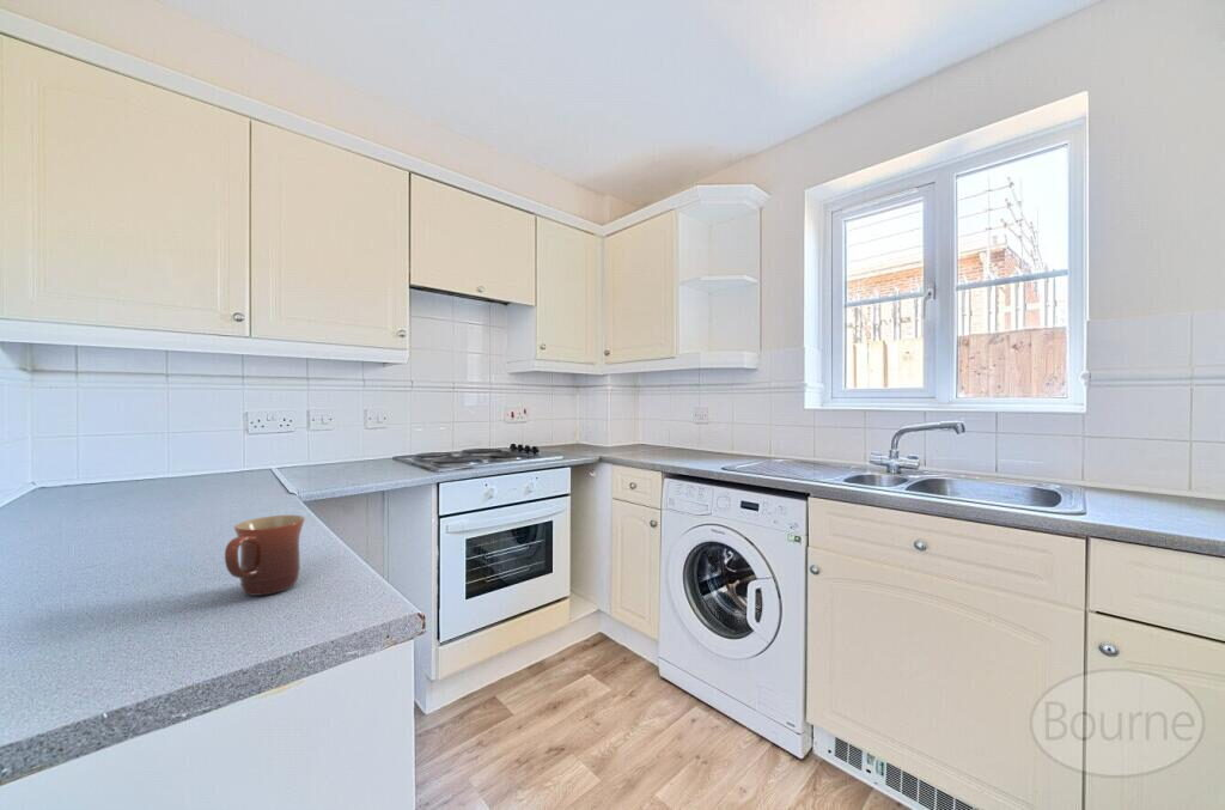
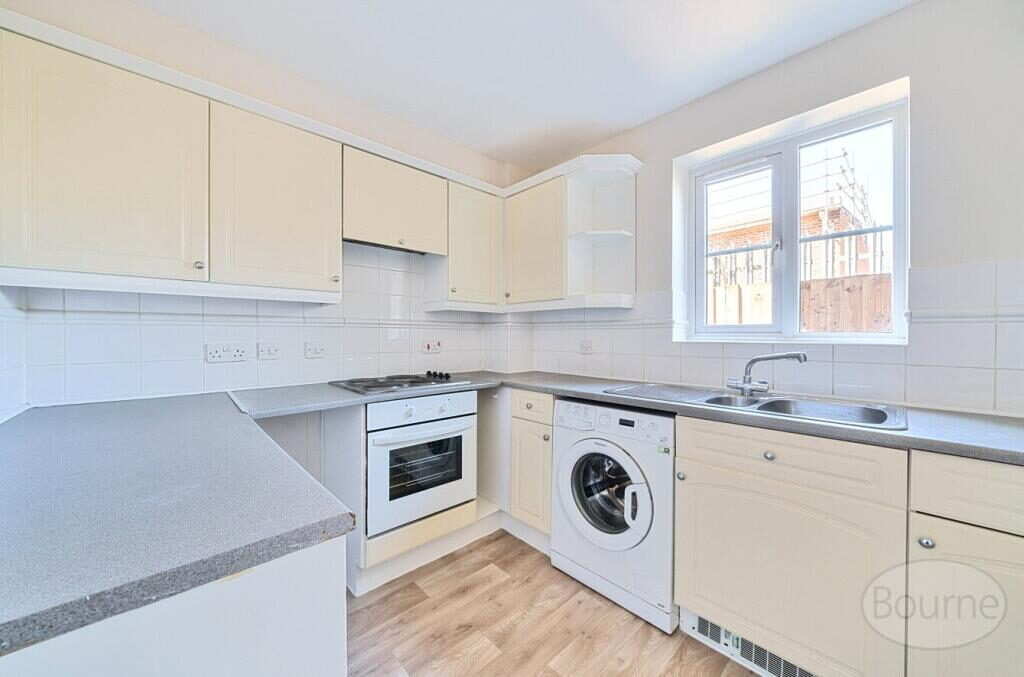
- mug (262, 558)
